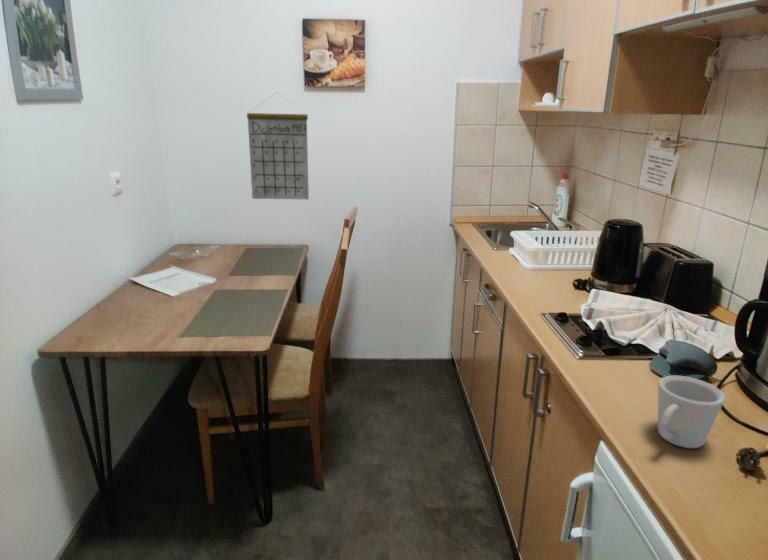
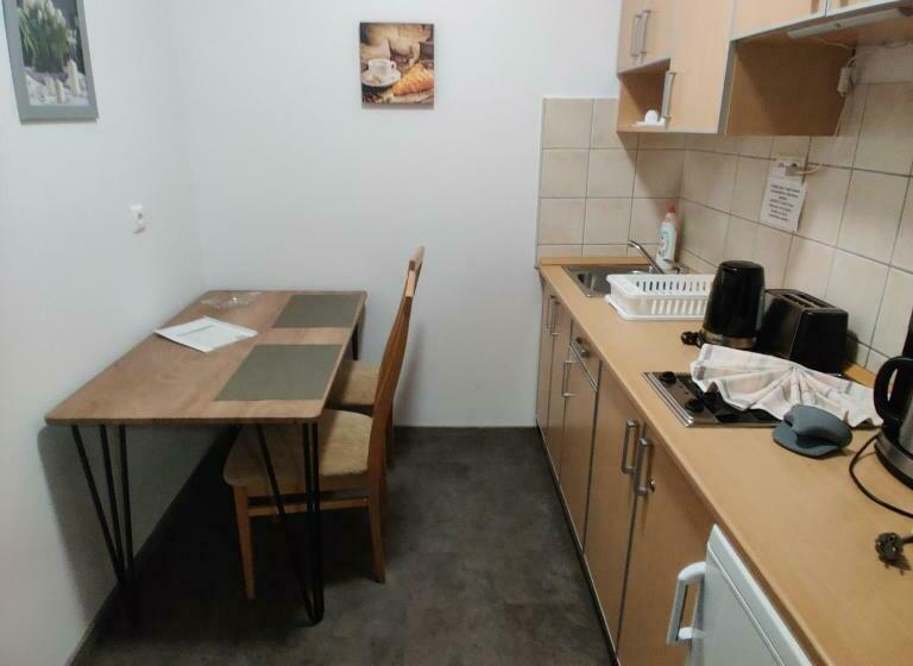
- mug (680, 416)
- calendar (278, 147)
